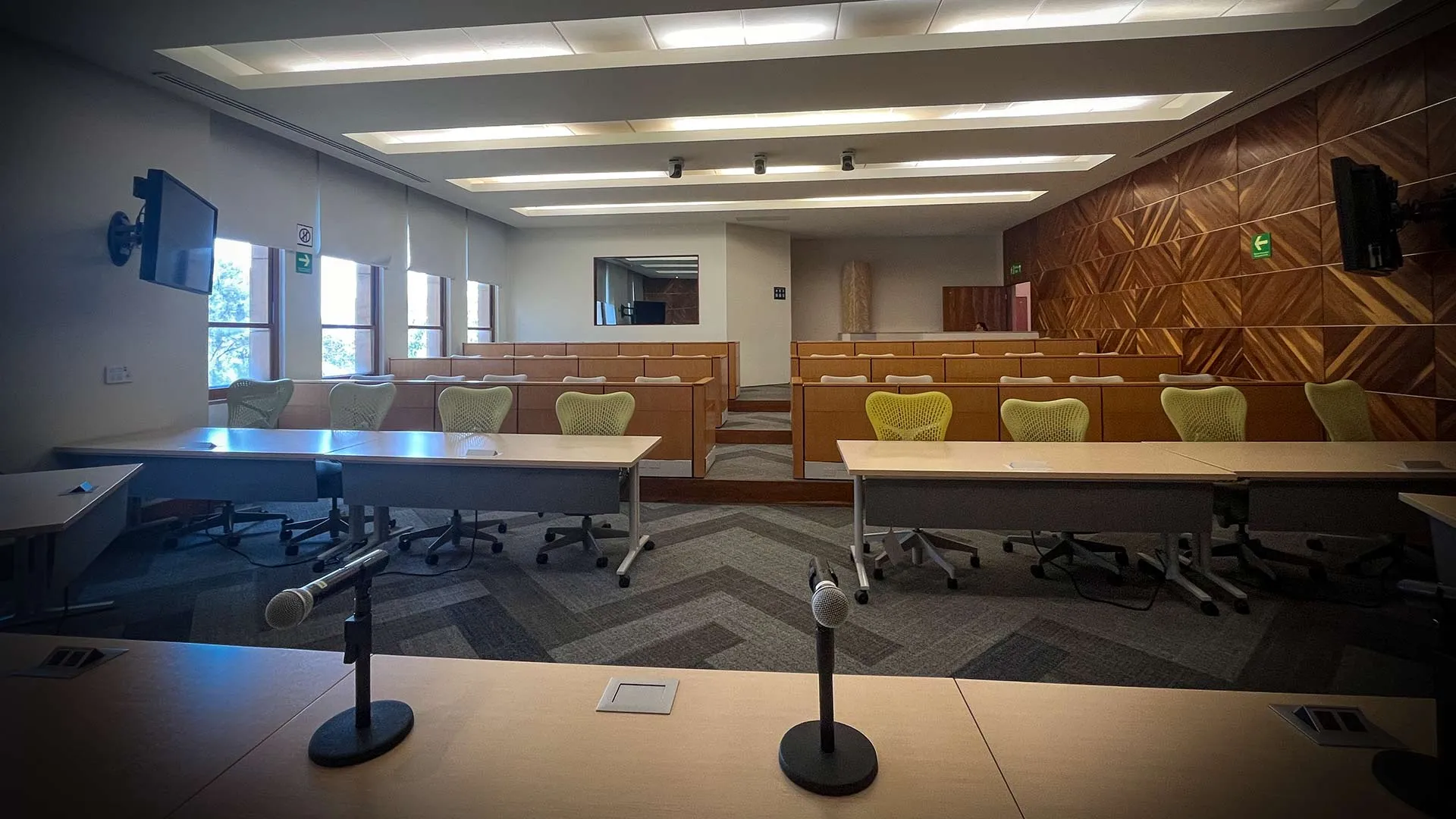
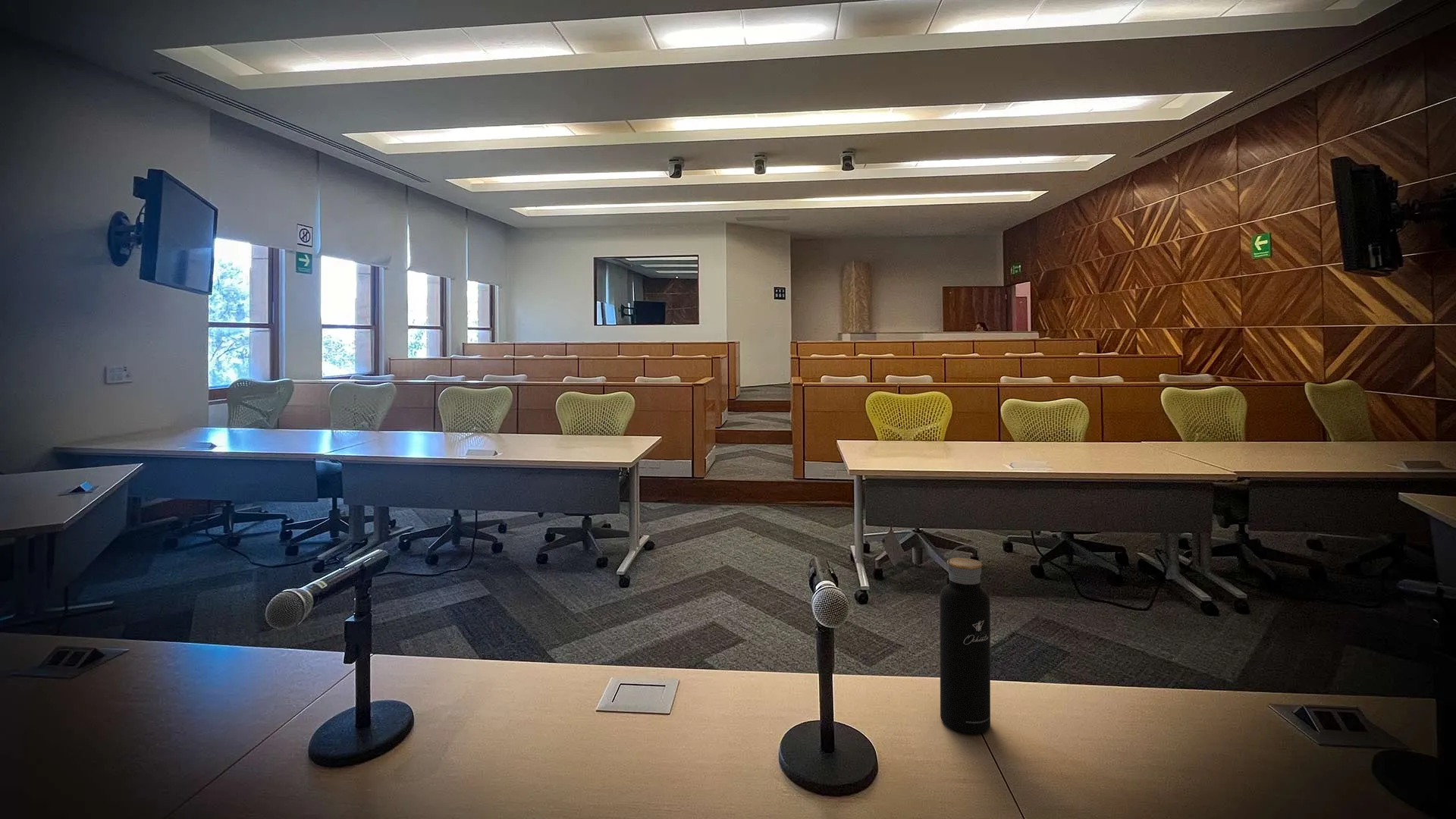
+ water bottle (965, 633)
